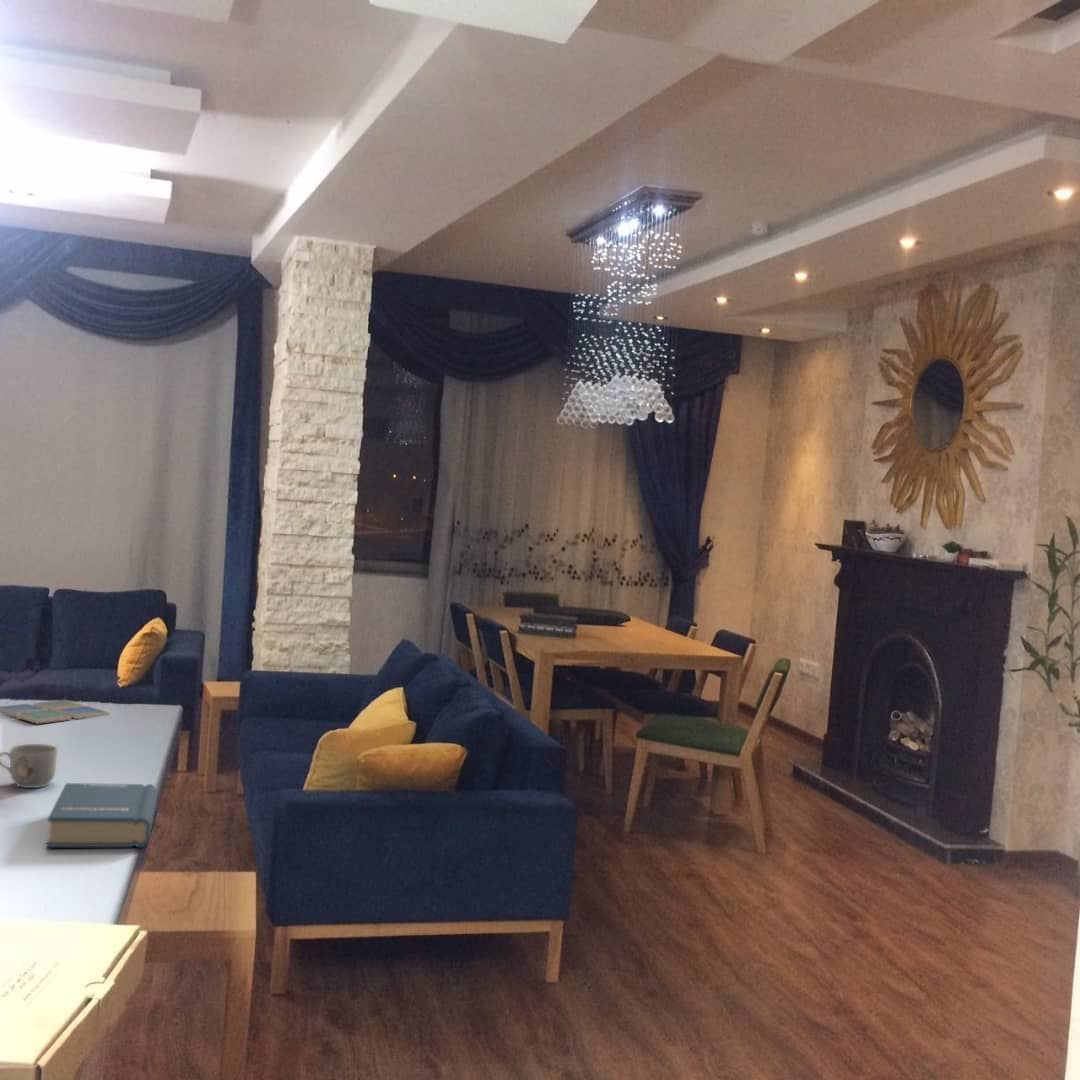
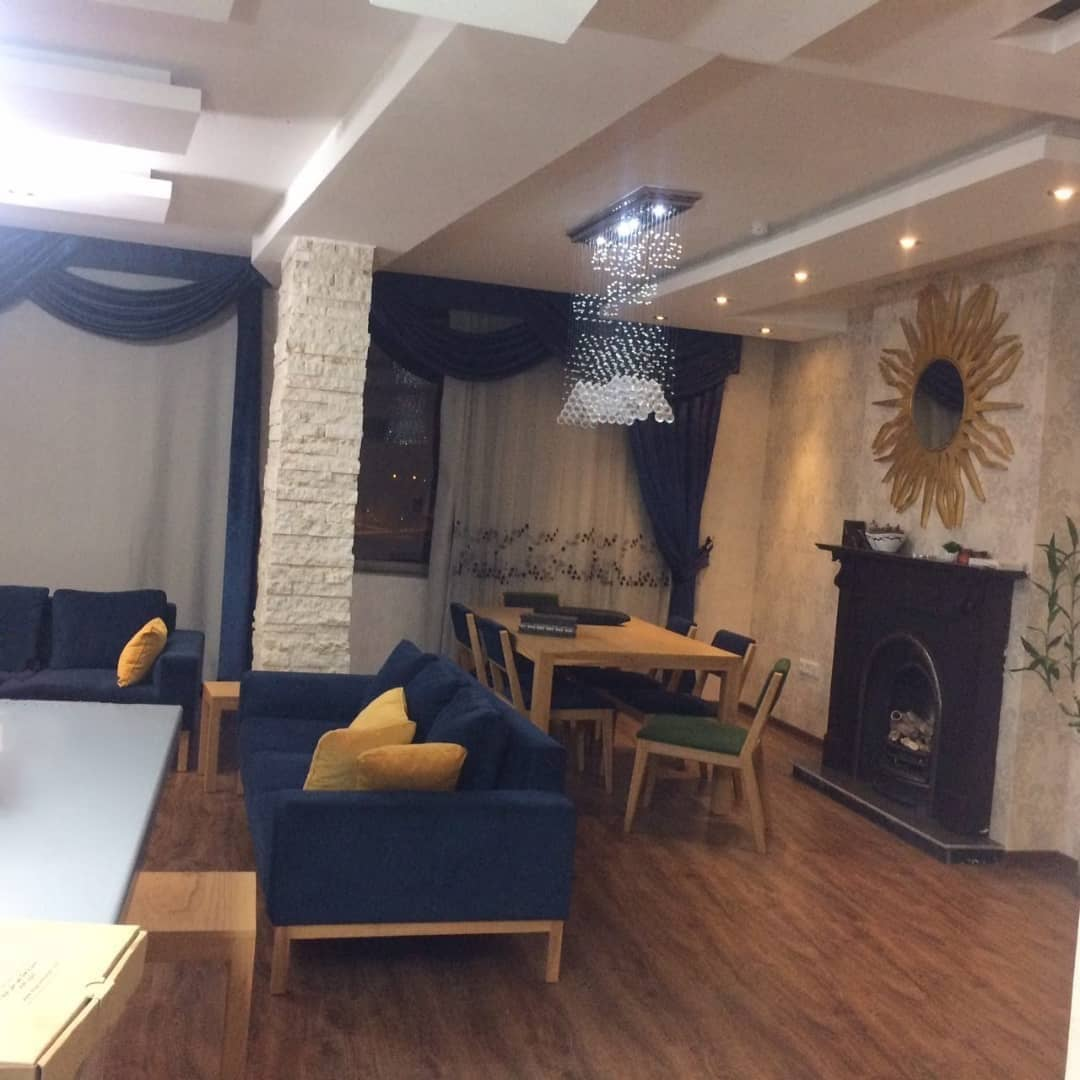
- hardback book (105, 813)
- mug (26, 766)
- drink coaster (51, 711)
